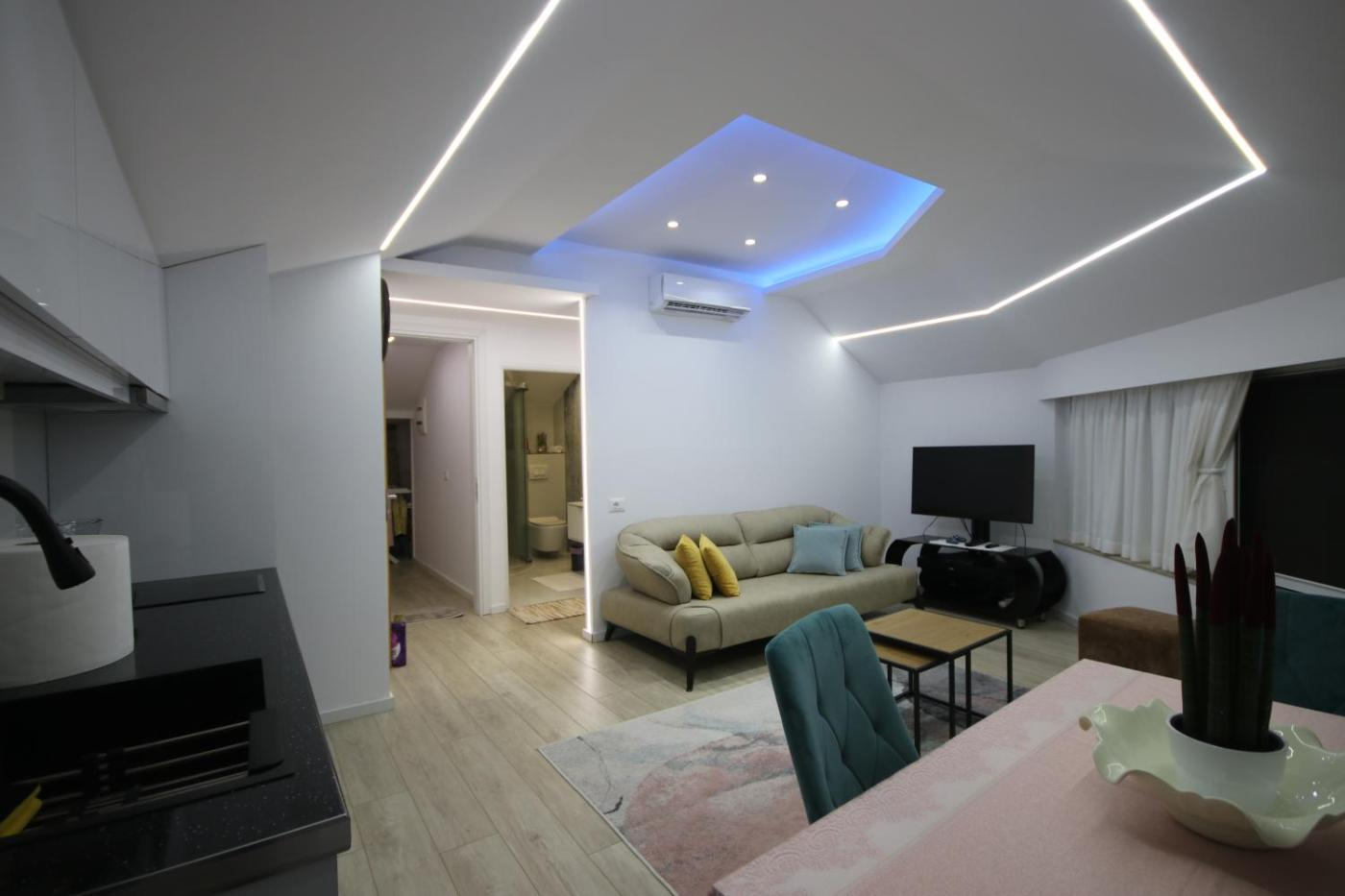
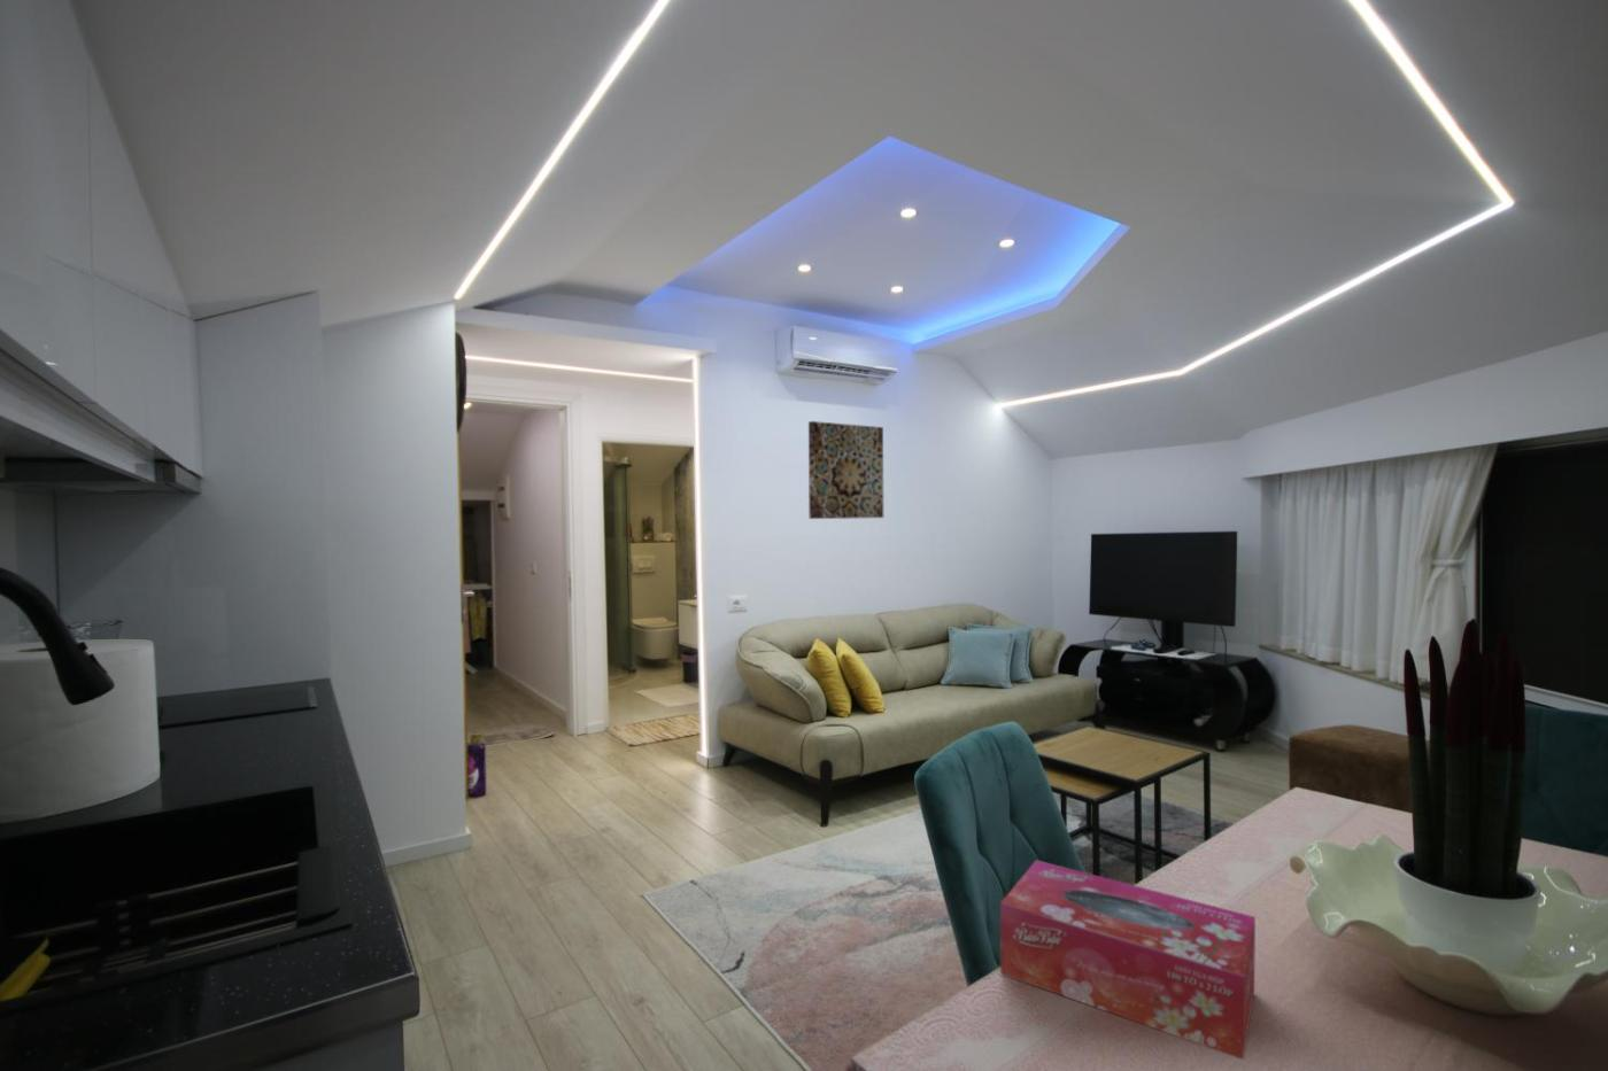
+ wall art (846, 471)
+ tissue box (1125, 945)
